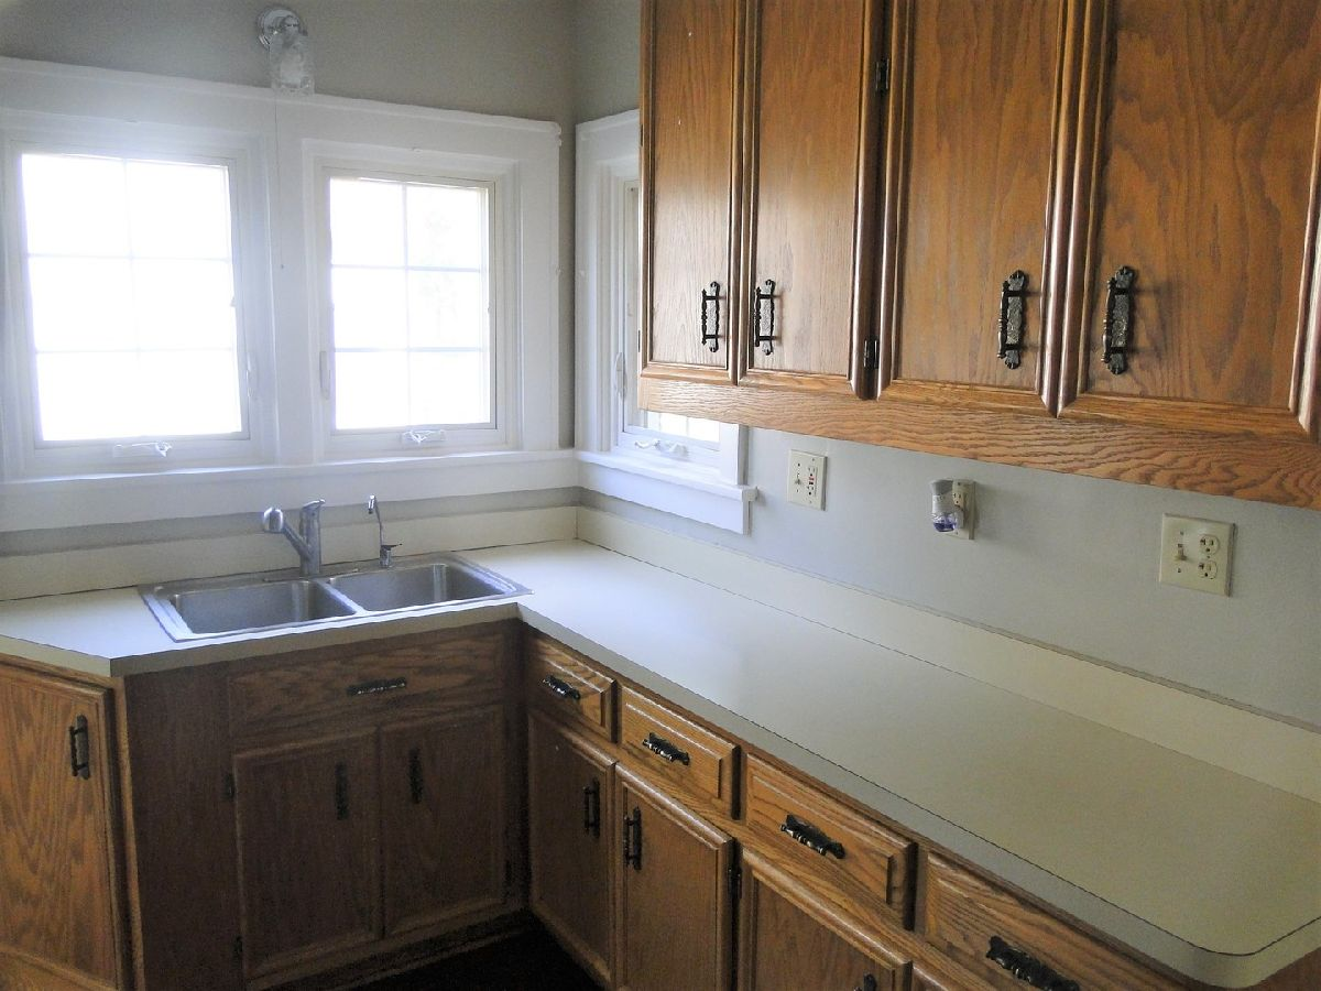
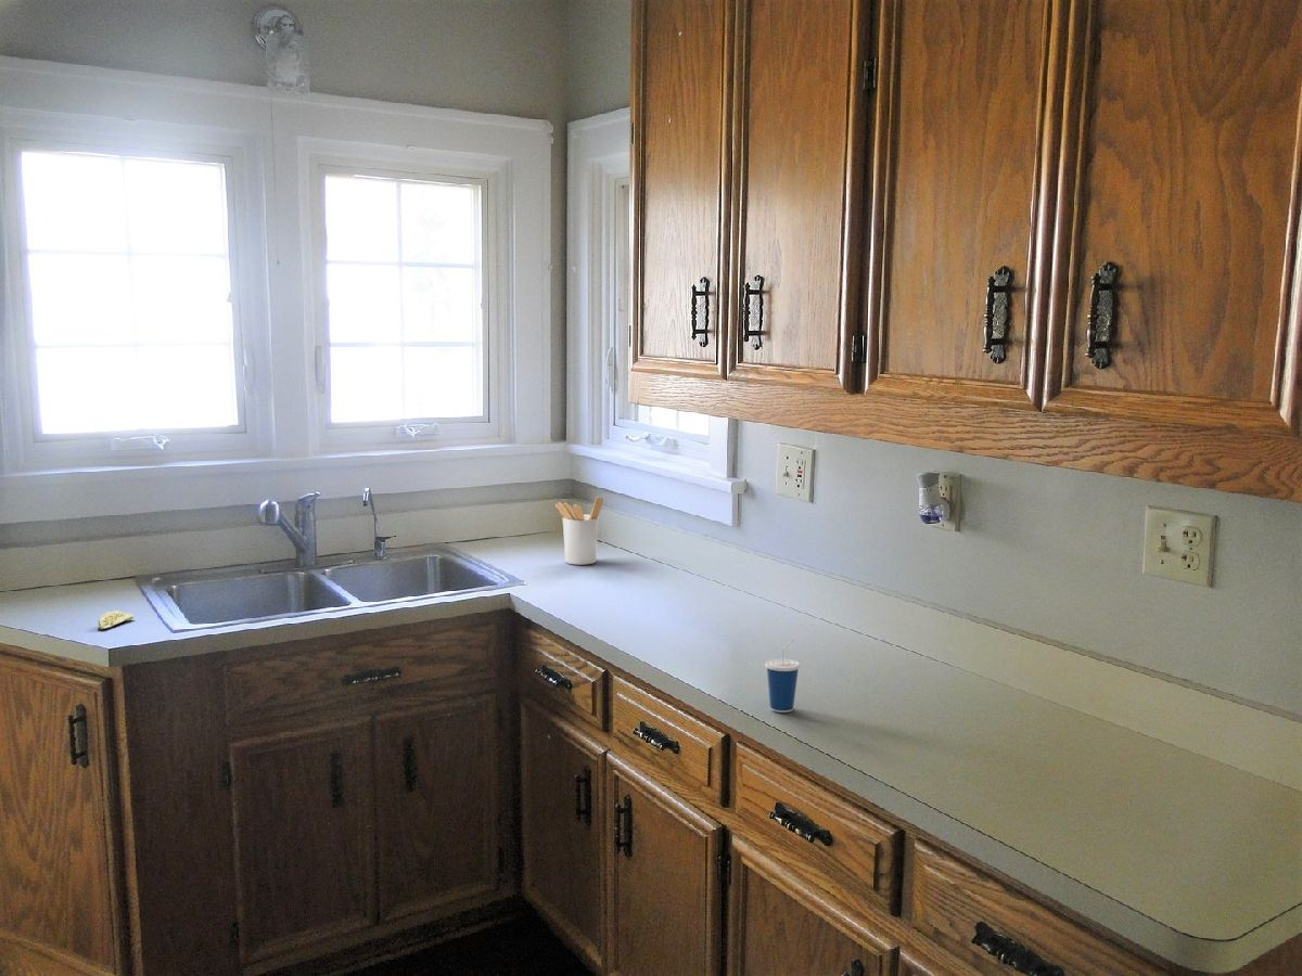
+ cup (782, 673)
+ utensil holder (577, 529)
+ lemon (116, 618)
